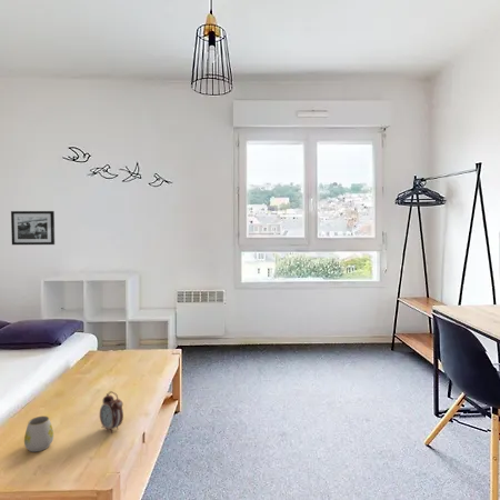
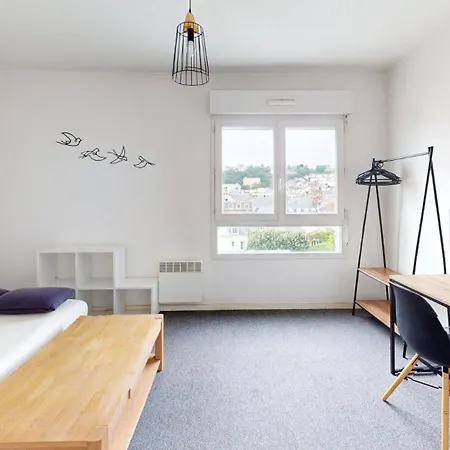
- picture frame (32, 228)
- alarm clock (111, 410)
- mug (39, 431)
